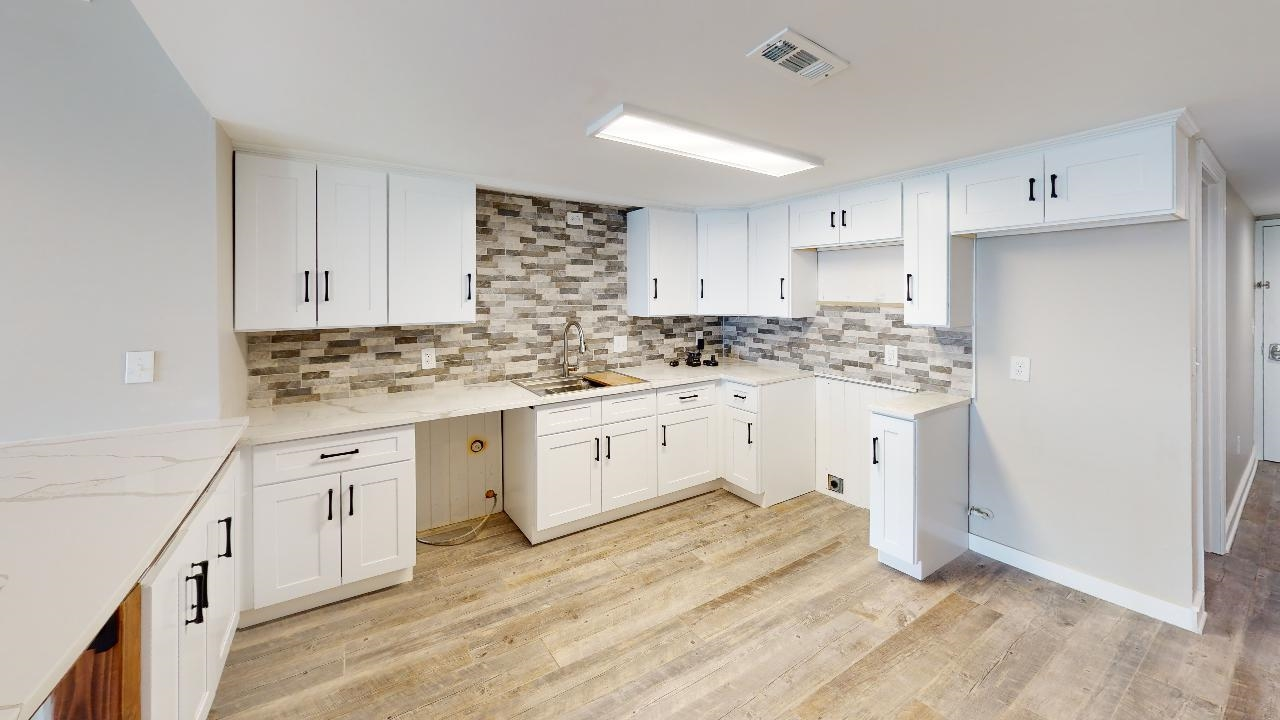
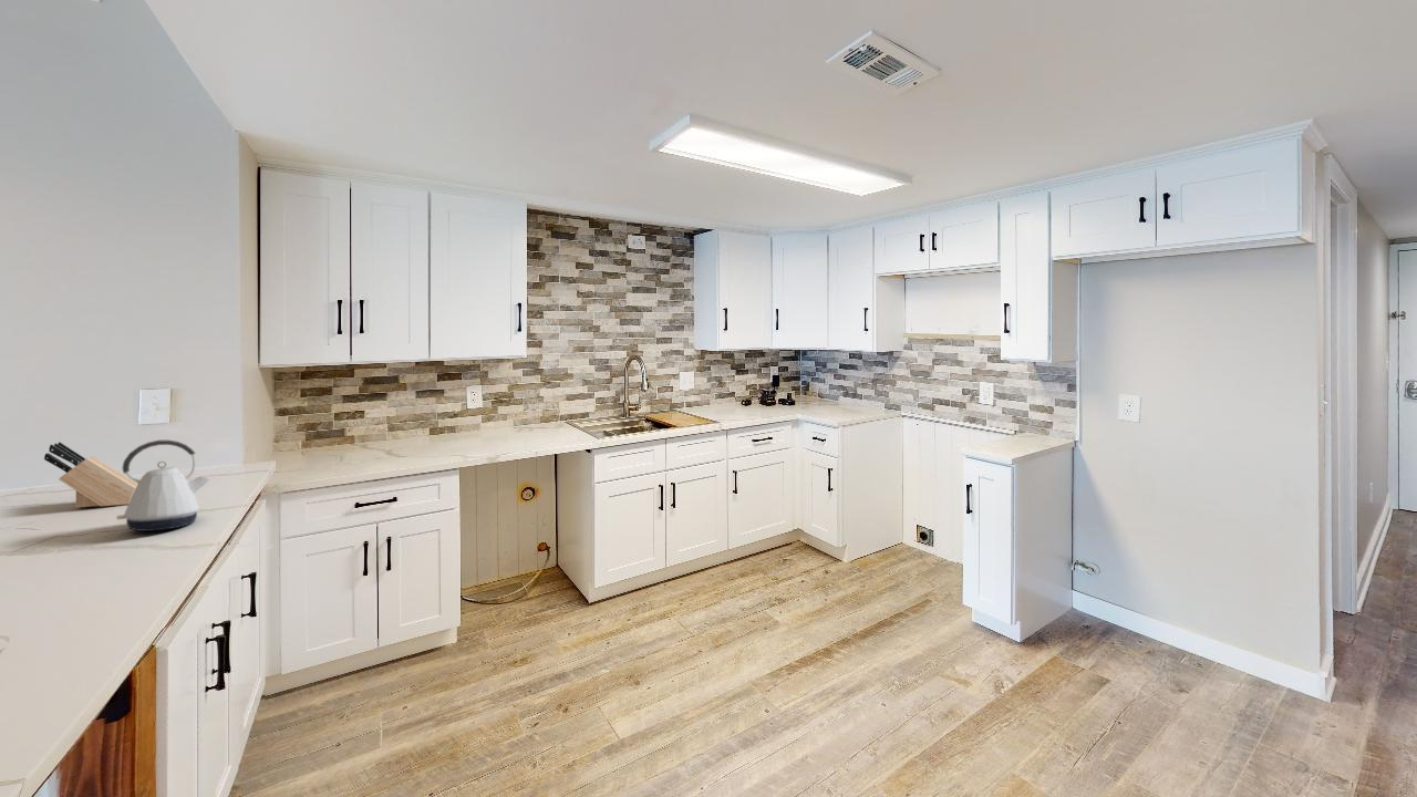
+ kettle (165, 483)
+ knife block (102, 473)
